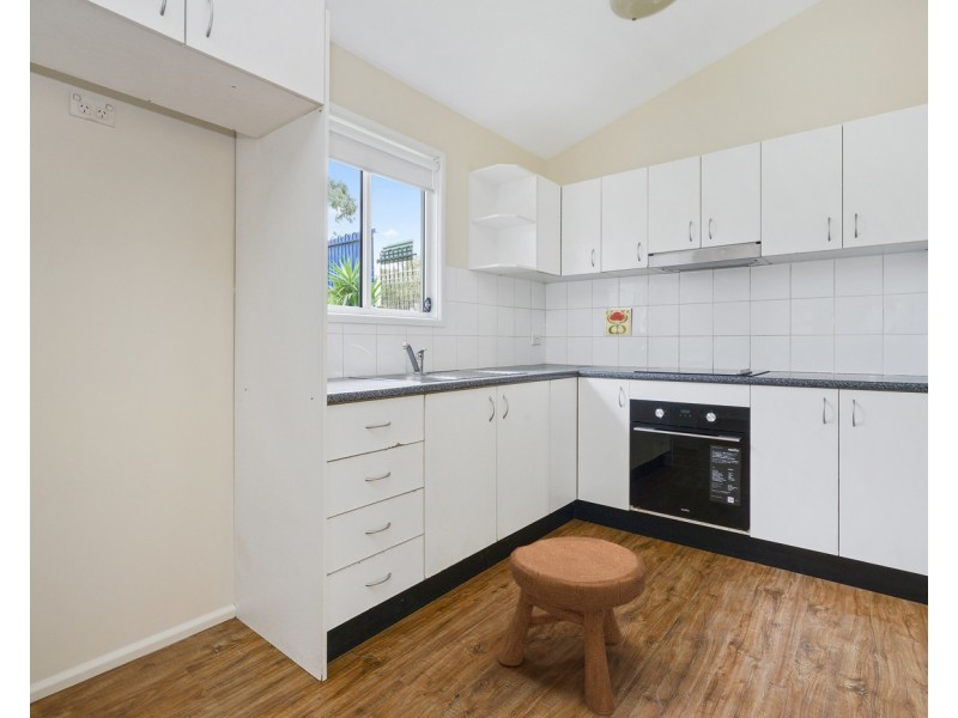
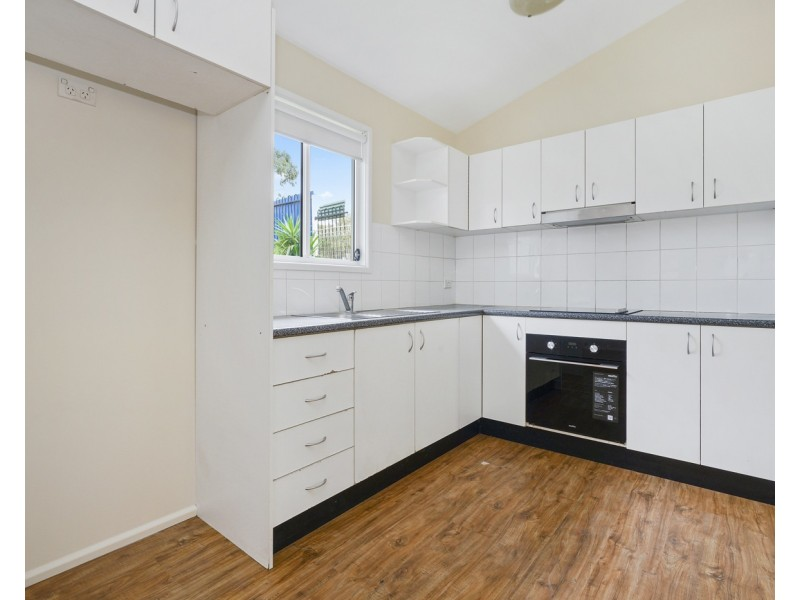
- decorative tile (618, 322)
- stool (580, 606)
